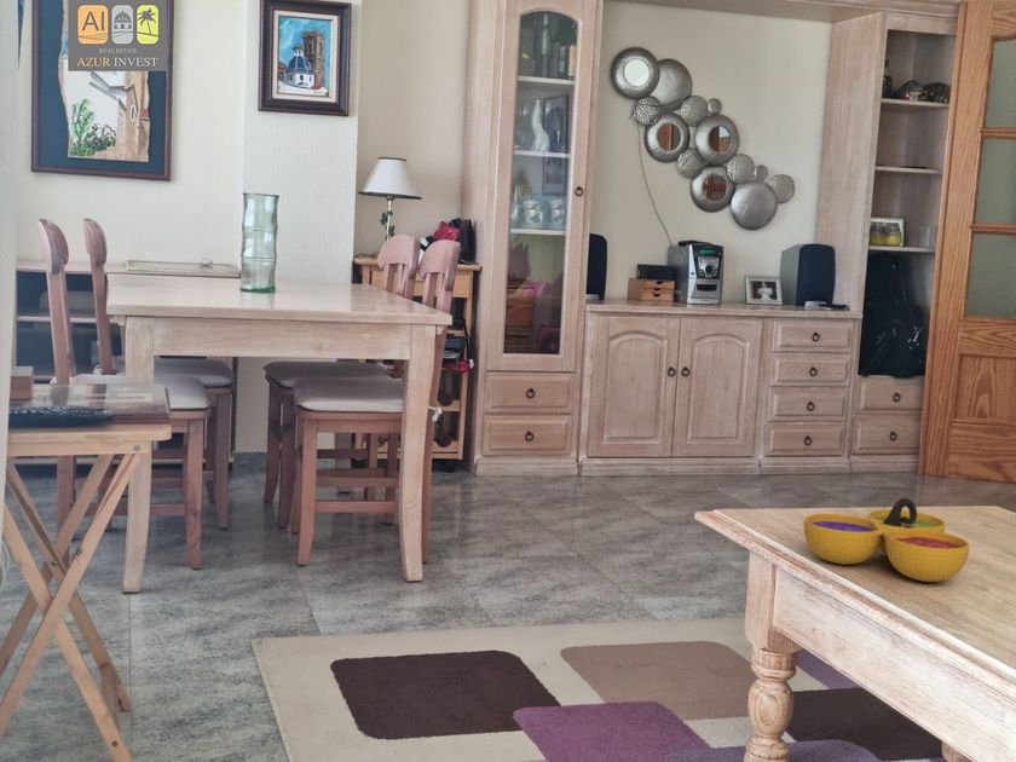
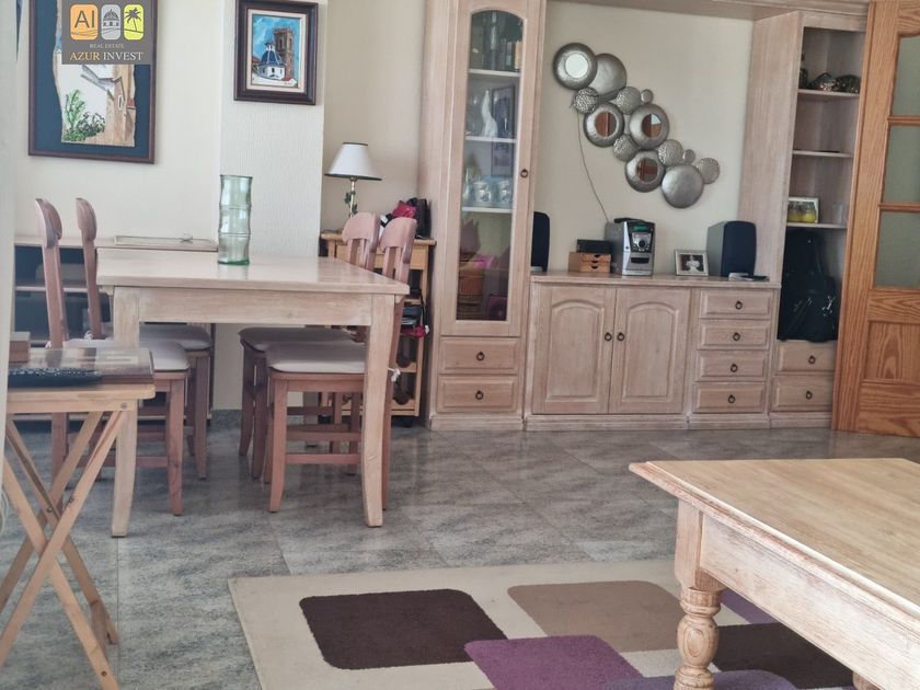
- decorative bowl (900, 535)
